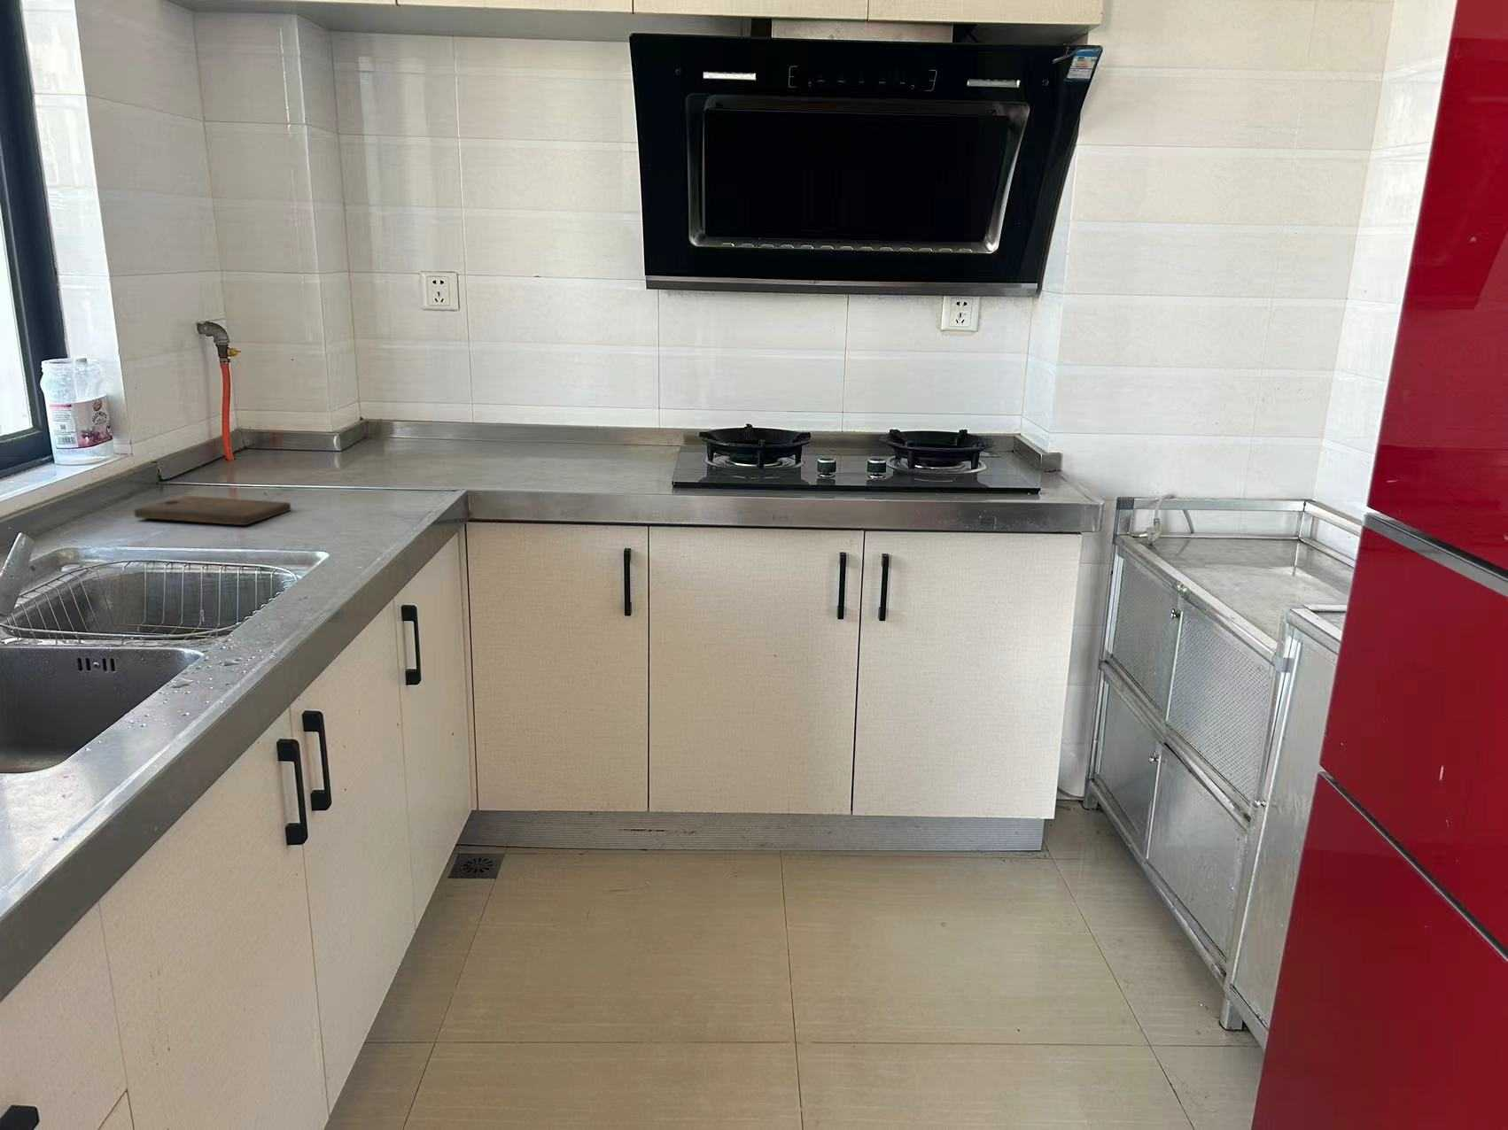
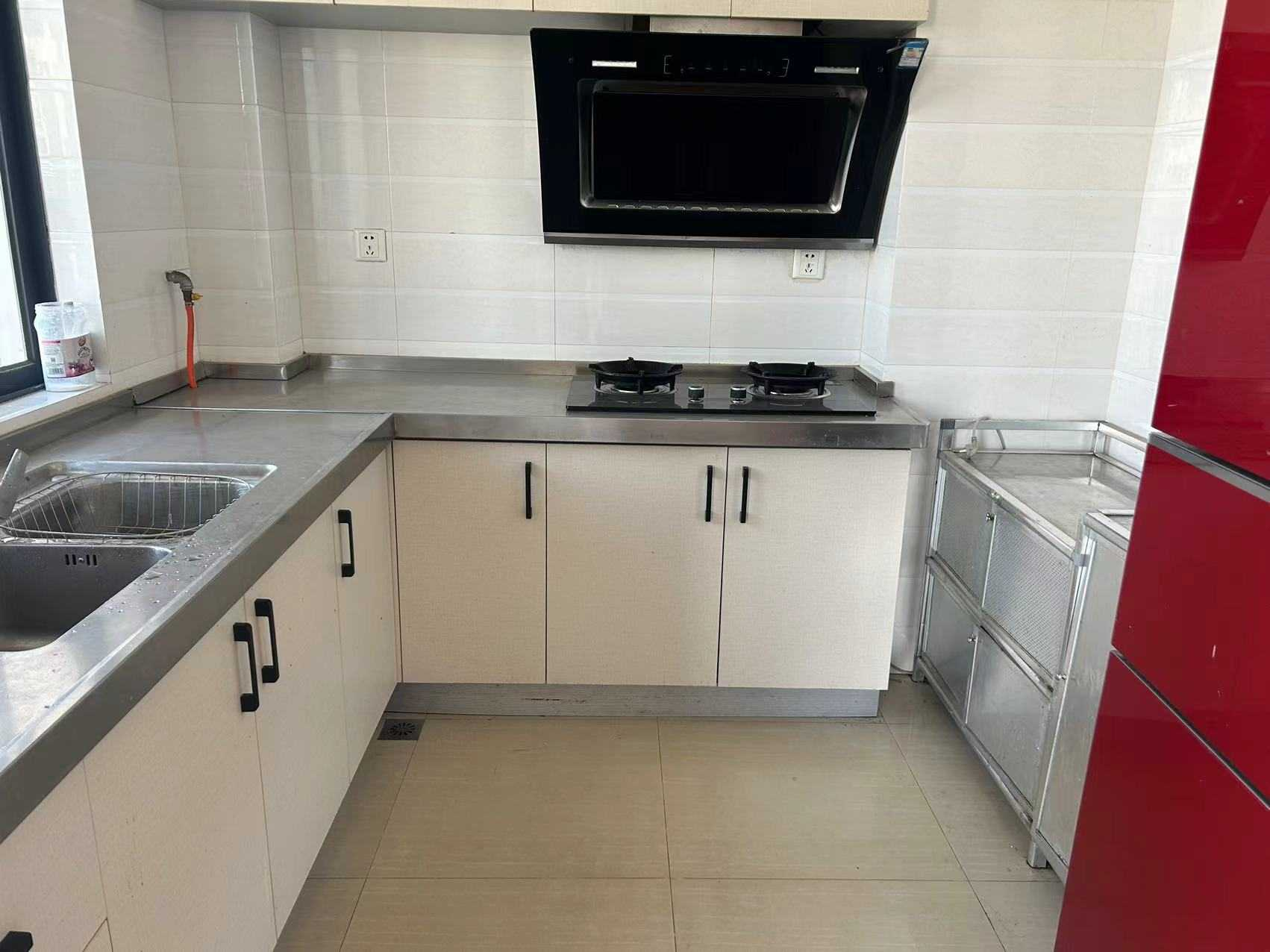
- cutting board (214, 509)
